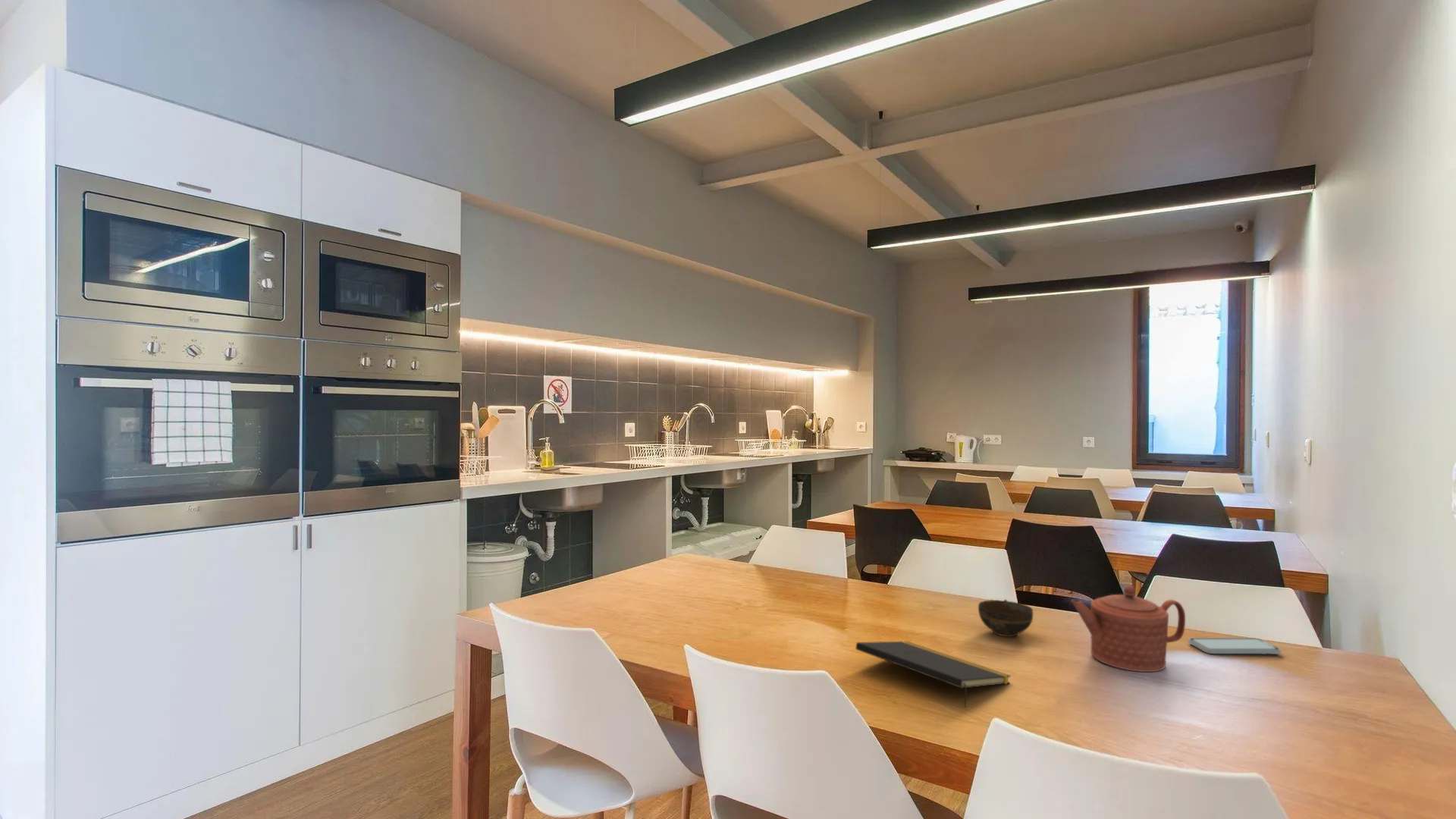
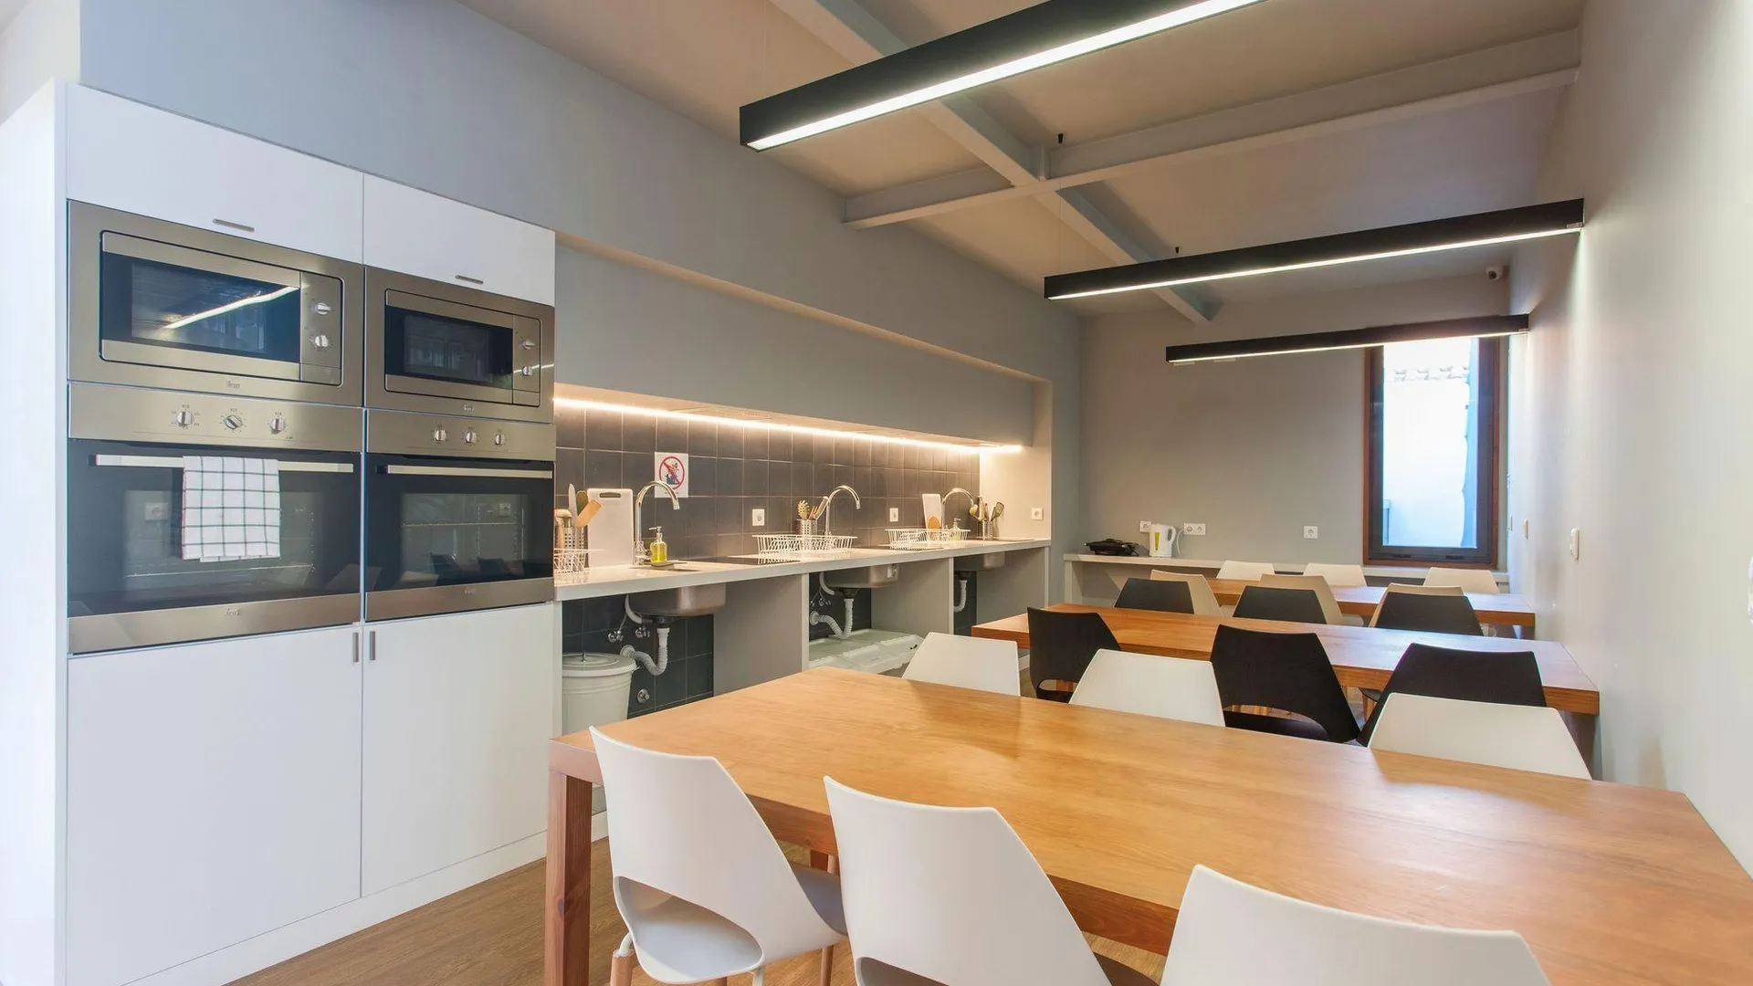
- smartphone (1233, 645)
- teapot (1127, 623)
- notepad (930, 662)
- cup (1005, 618)
